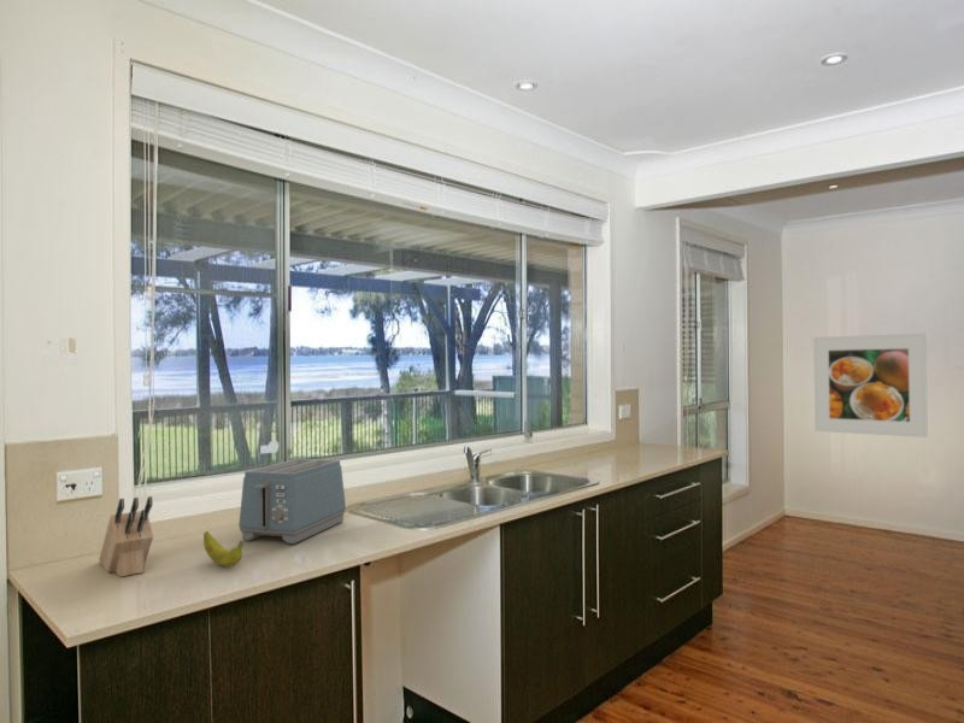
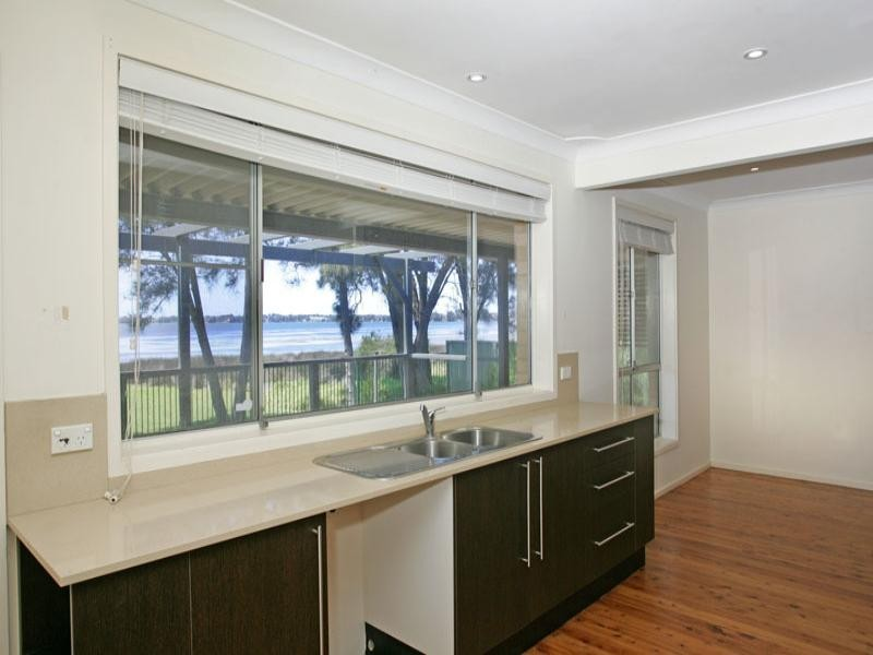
- knife block (127, 530)
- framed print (868, 384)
- toaster (292, 499)
- banana (223, 549)
